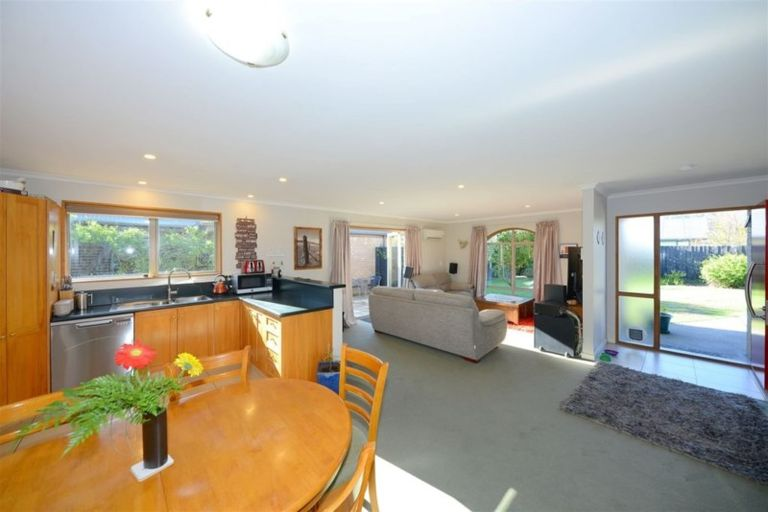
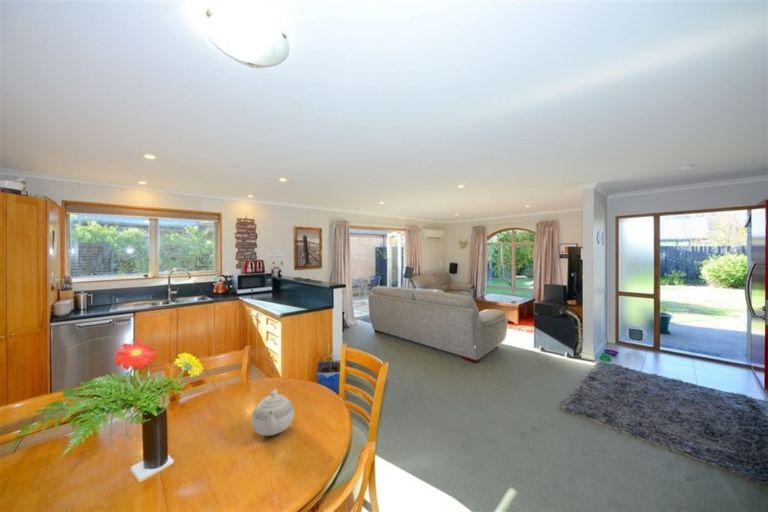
+ teapot (273, 410)
